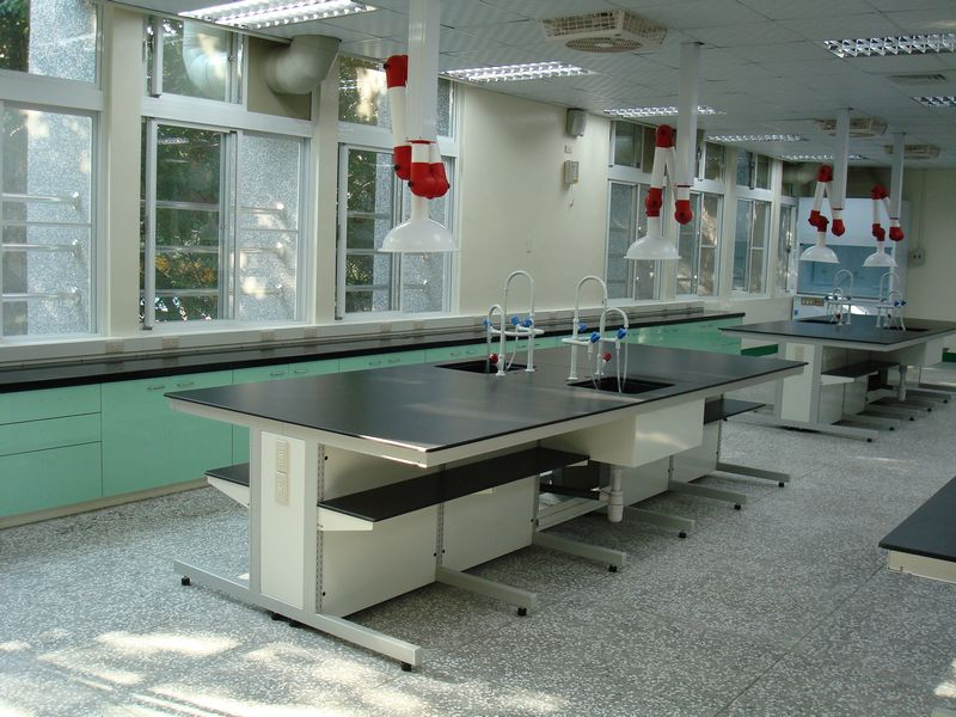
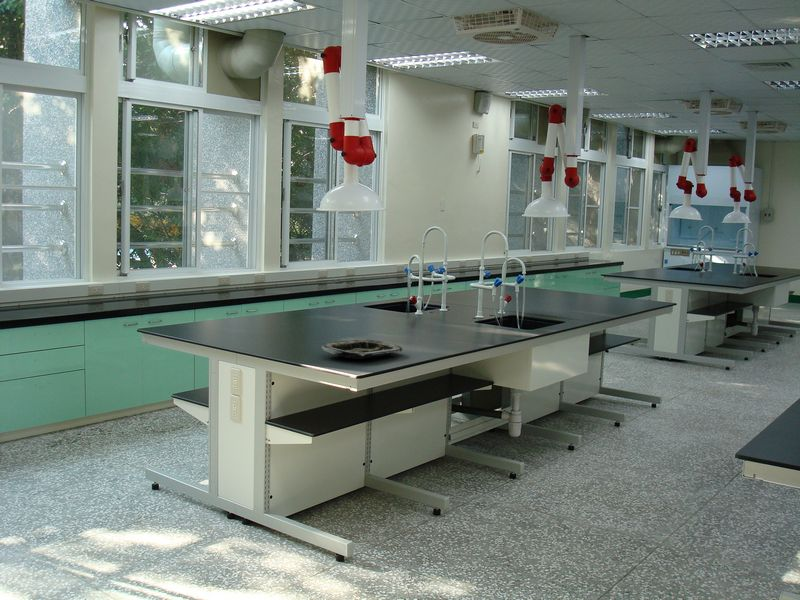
+ tray (362, 349)
